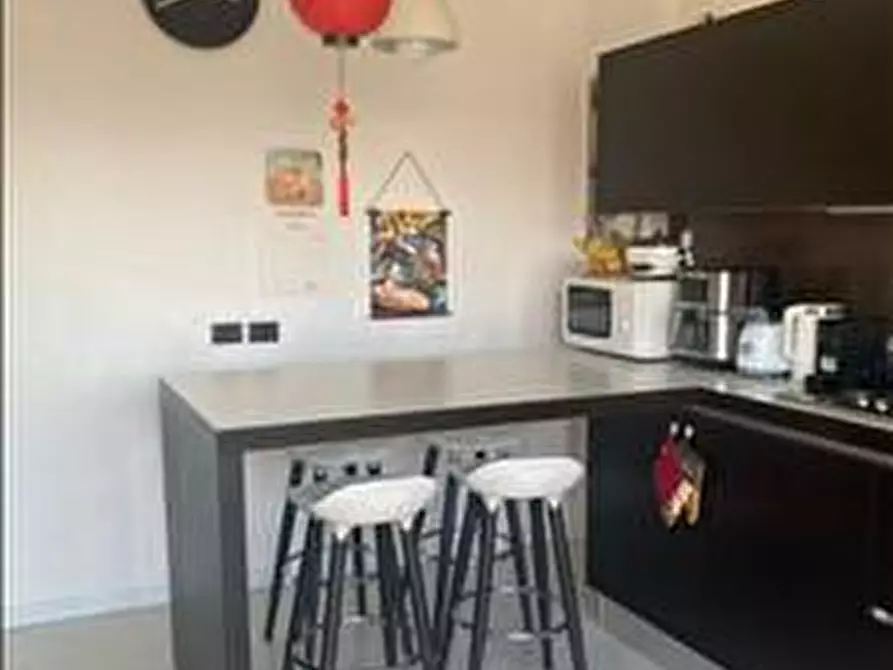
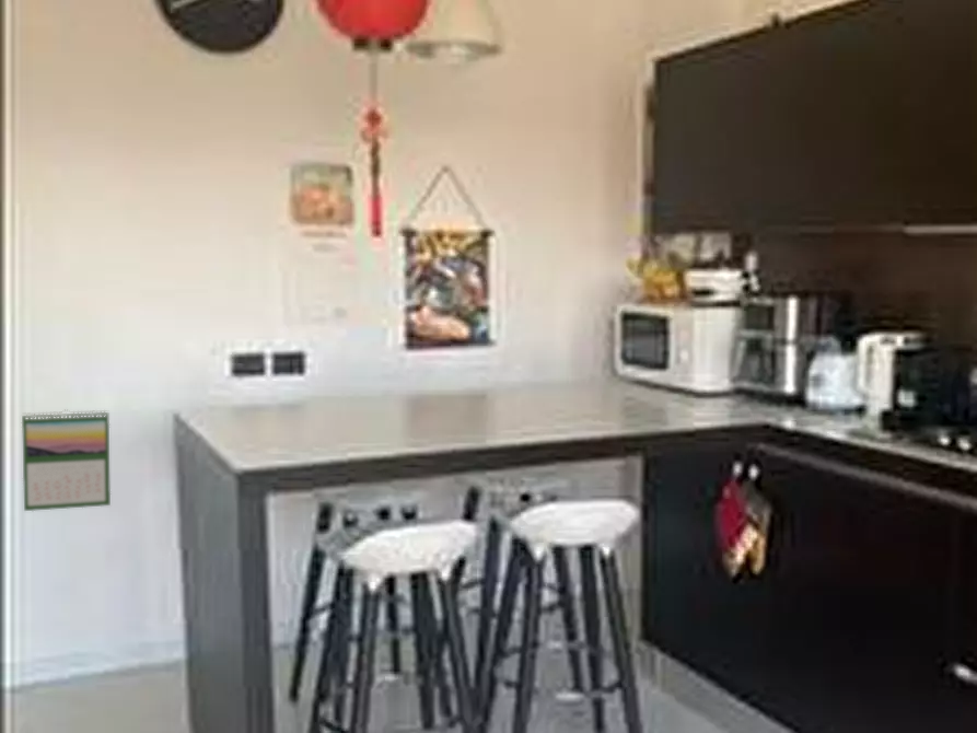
+ calendar (67, 458)
